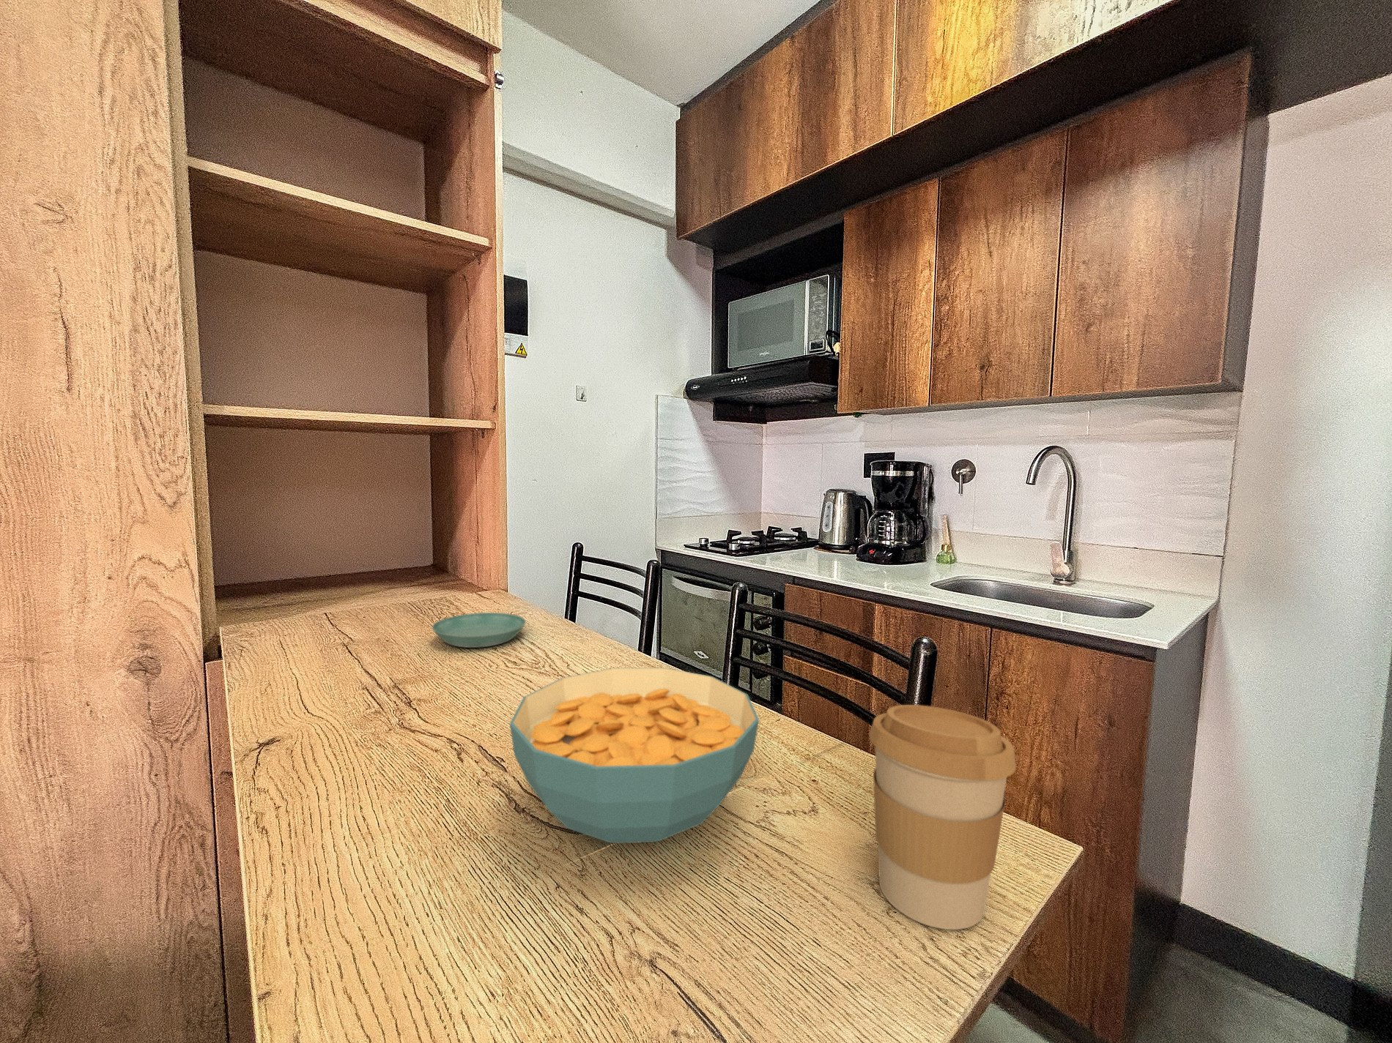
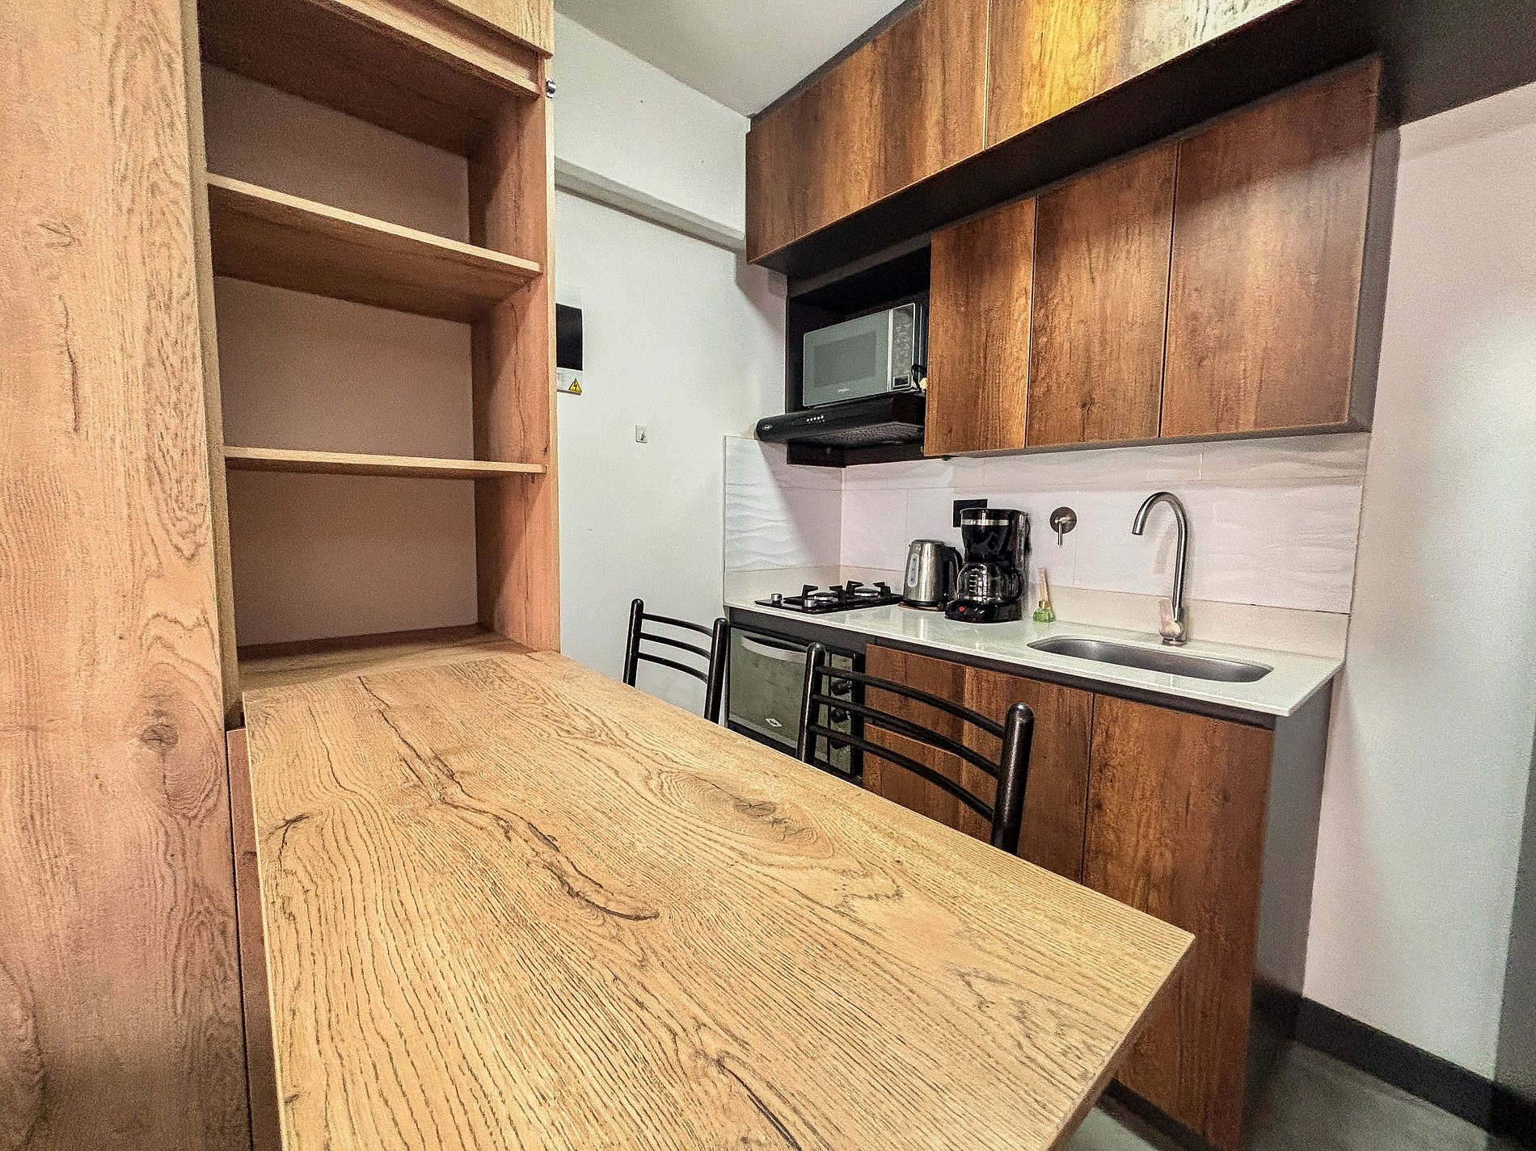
- coffee cup (936, 804)
- cereal bowl (636, 764)
- saucer (480, 630)
